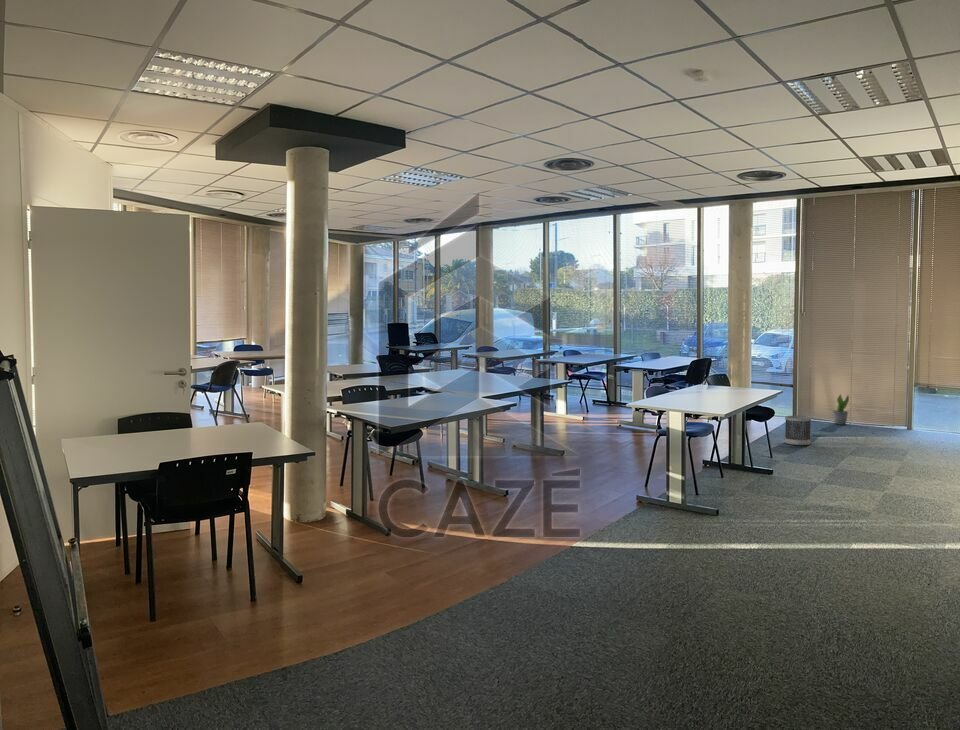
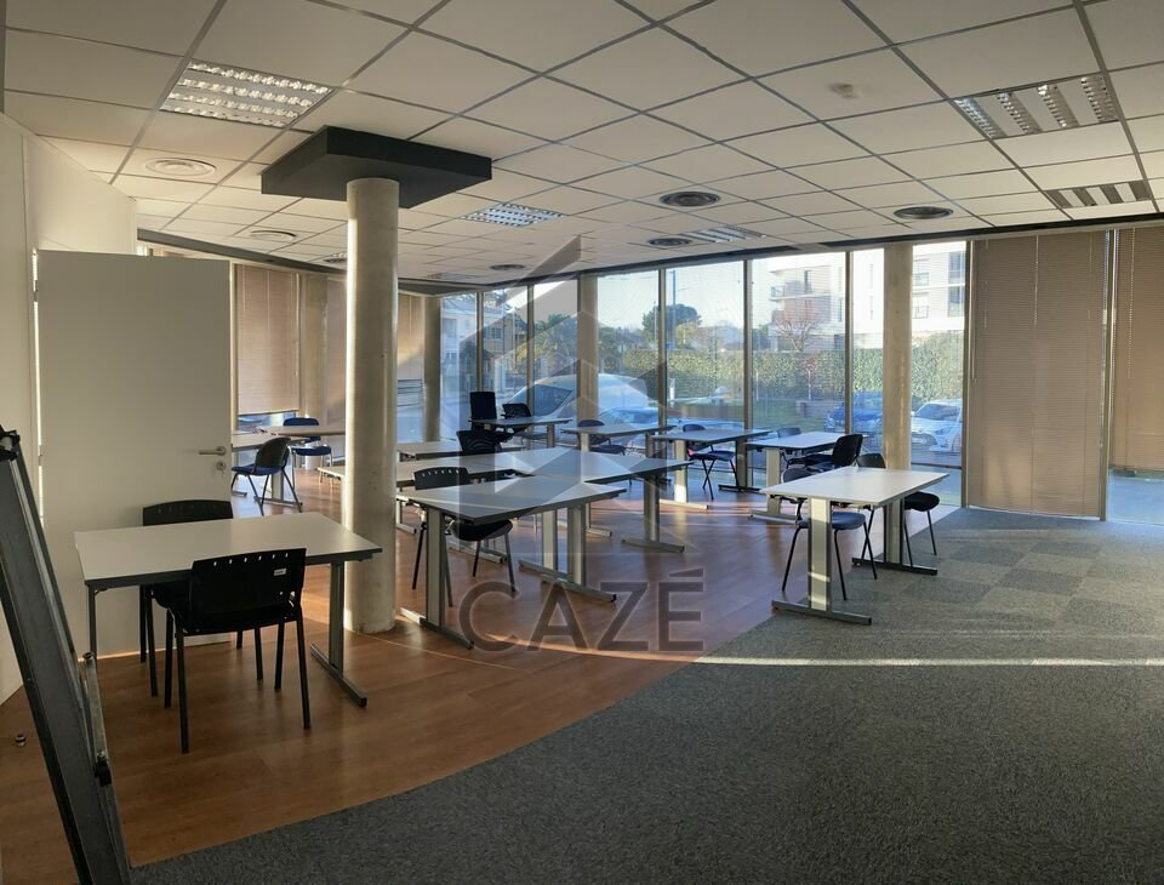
- wastebasket (797, 430)
- potted plant (840, 408)
